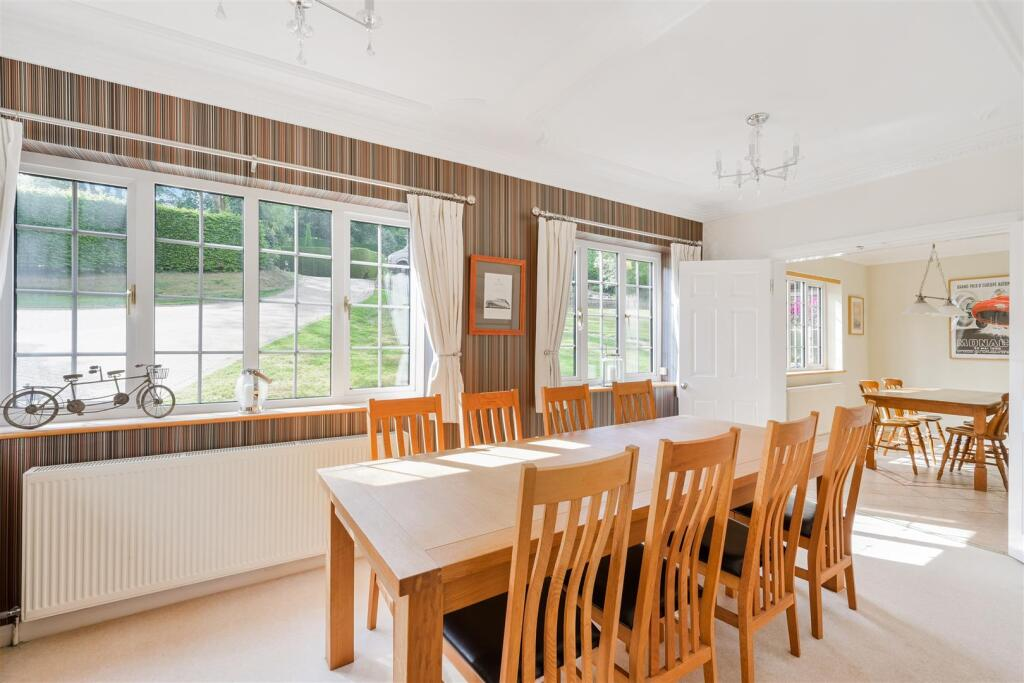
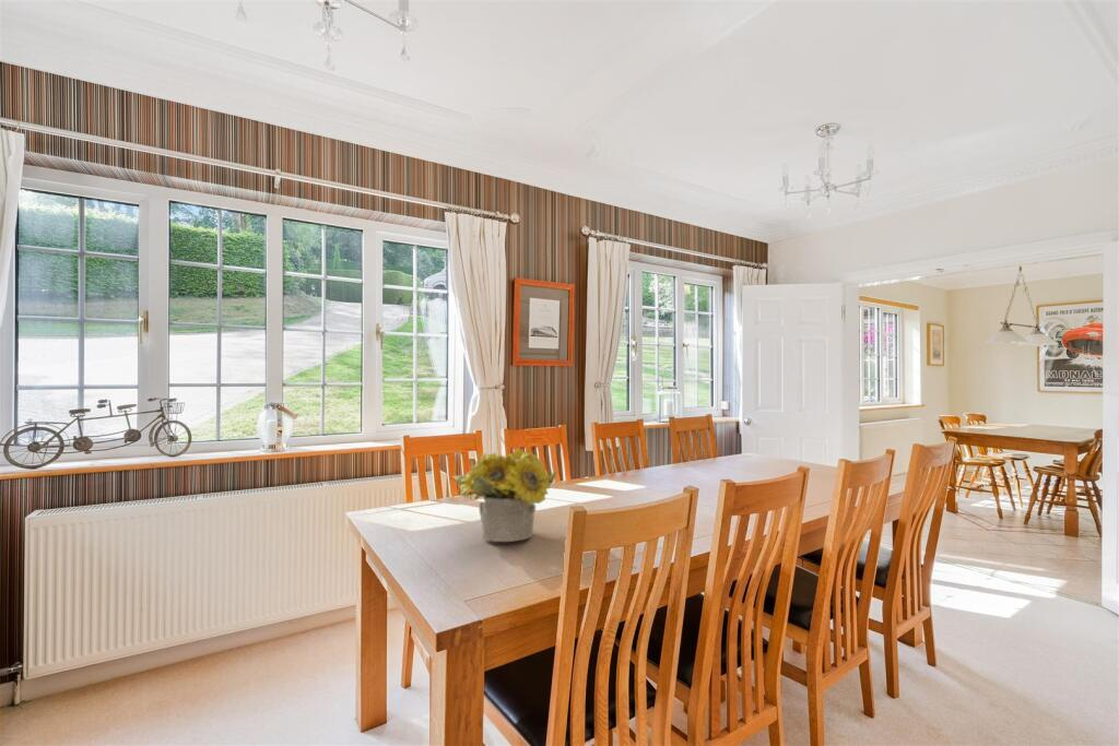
+ sunflower (505, 493)
